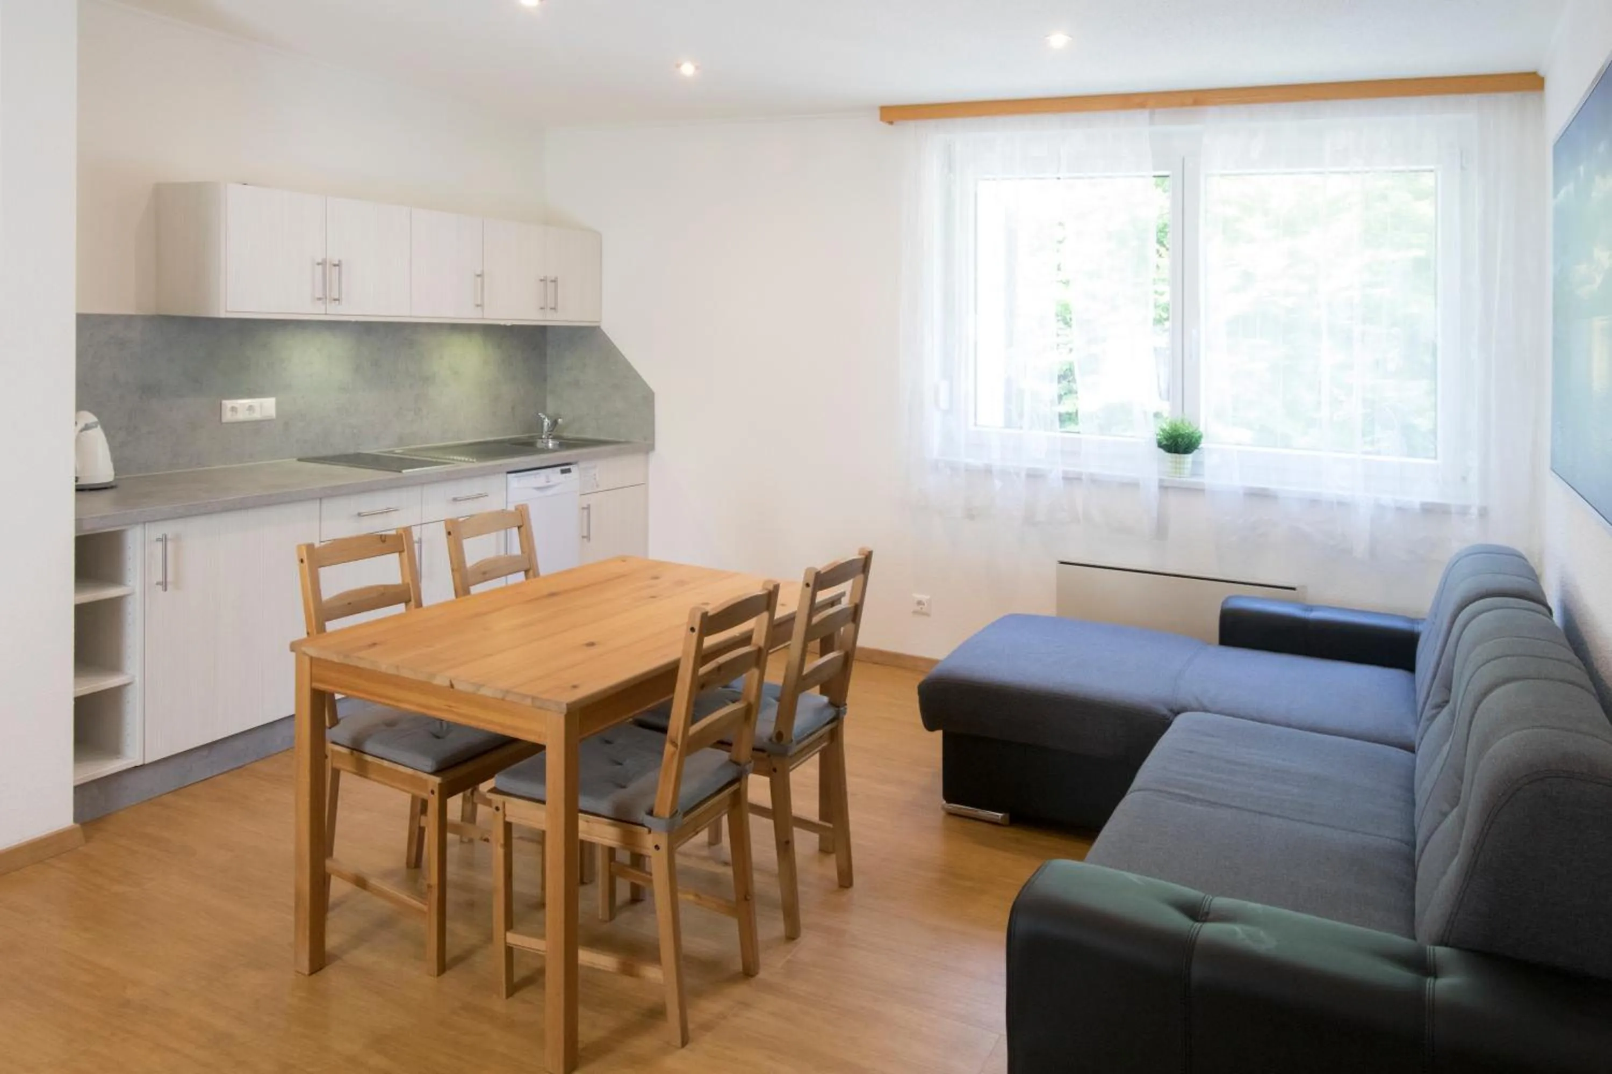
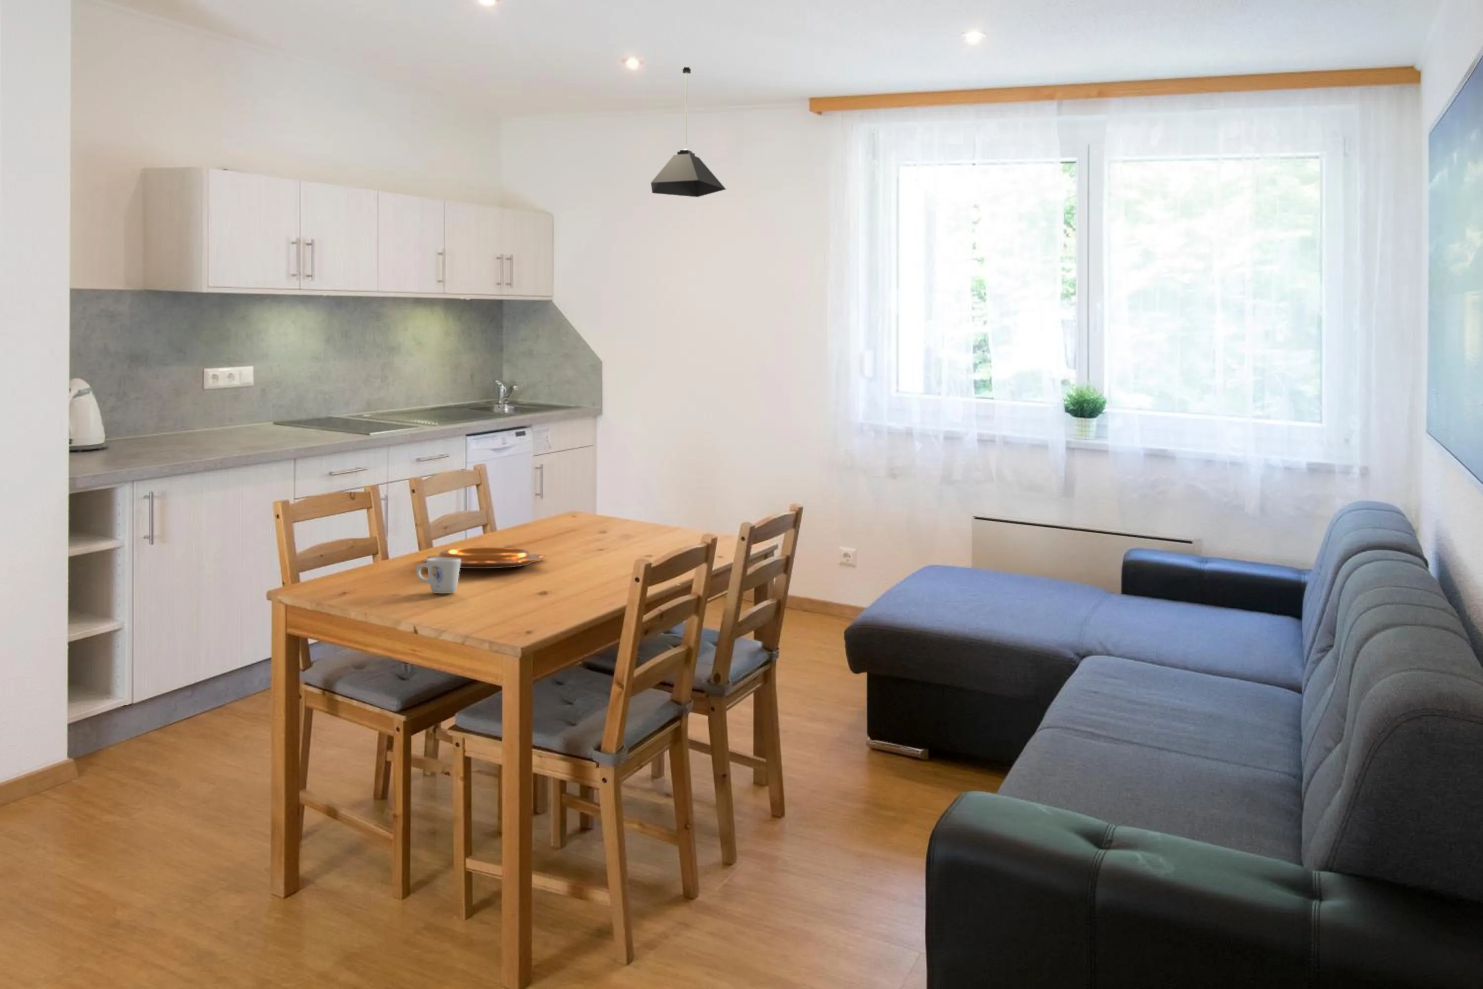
+ mug (437, 575)
+ decorative bowl (486, 557)
+ pendant lamp (686, 128)
